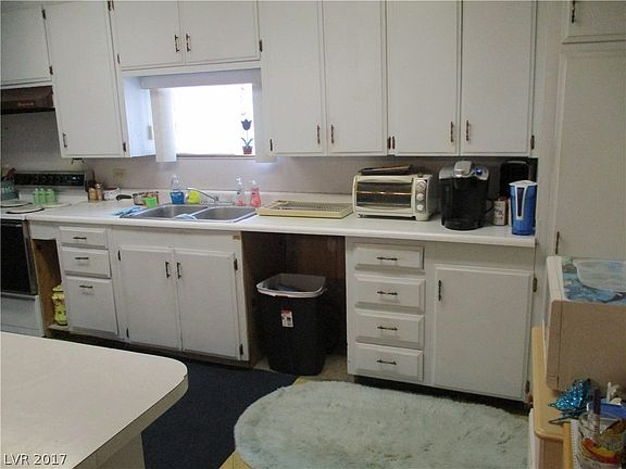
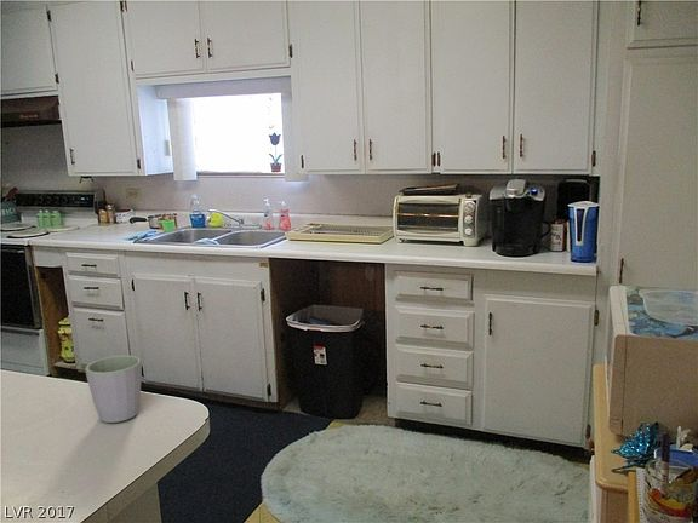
+ mug (120, 385)
